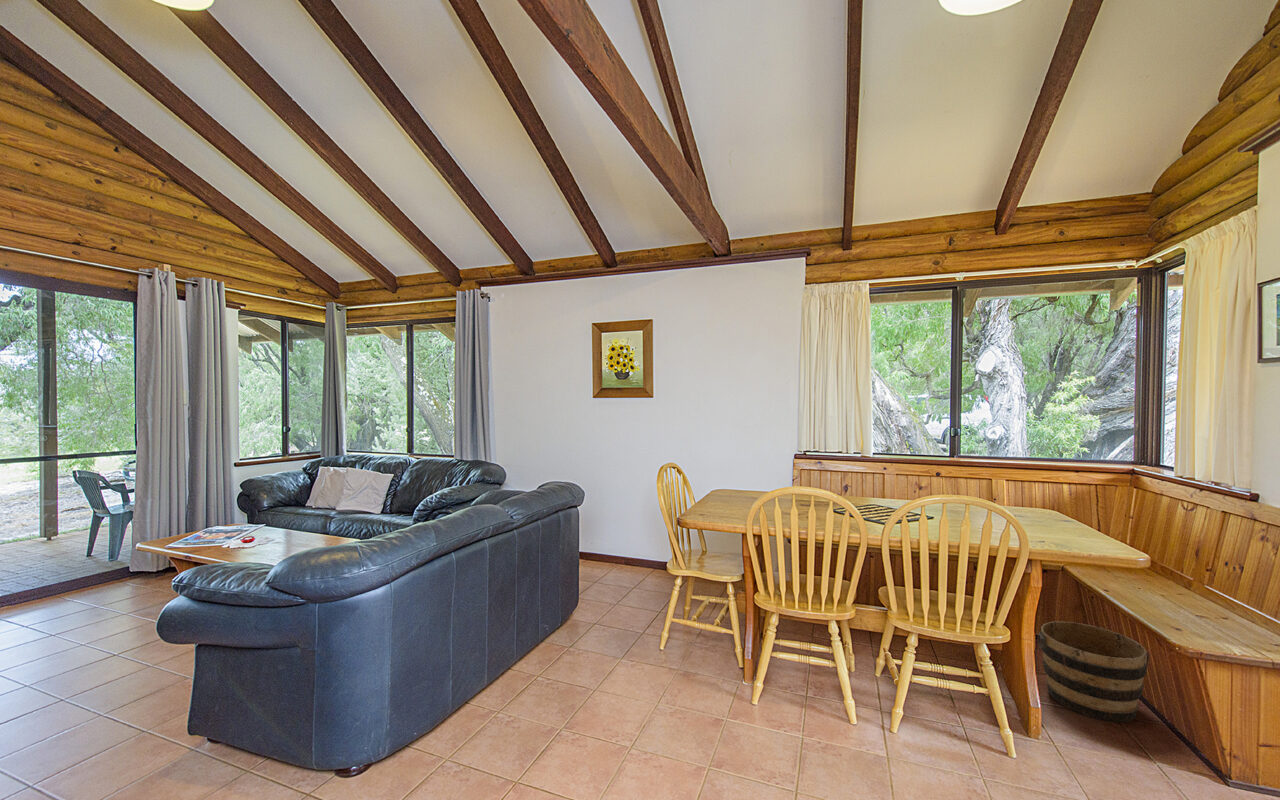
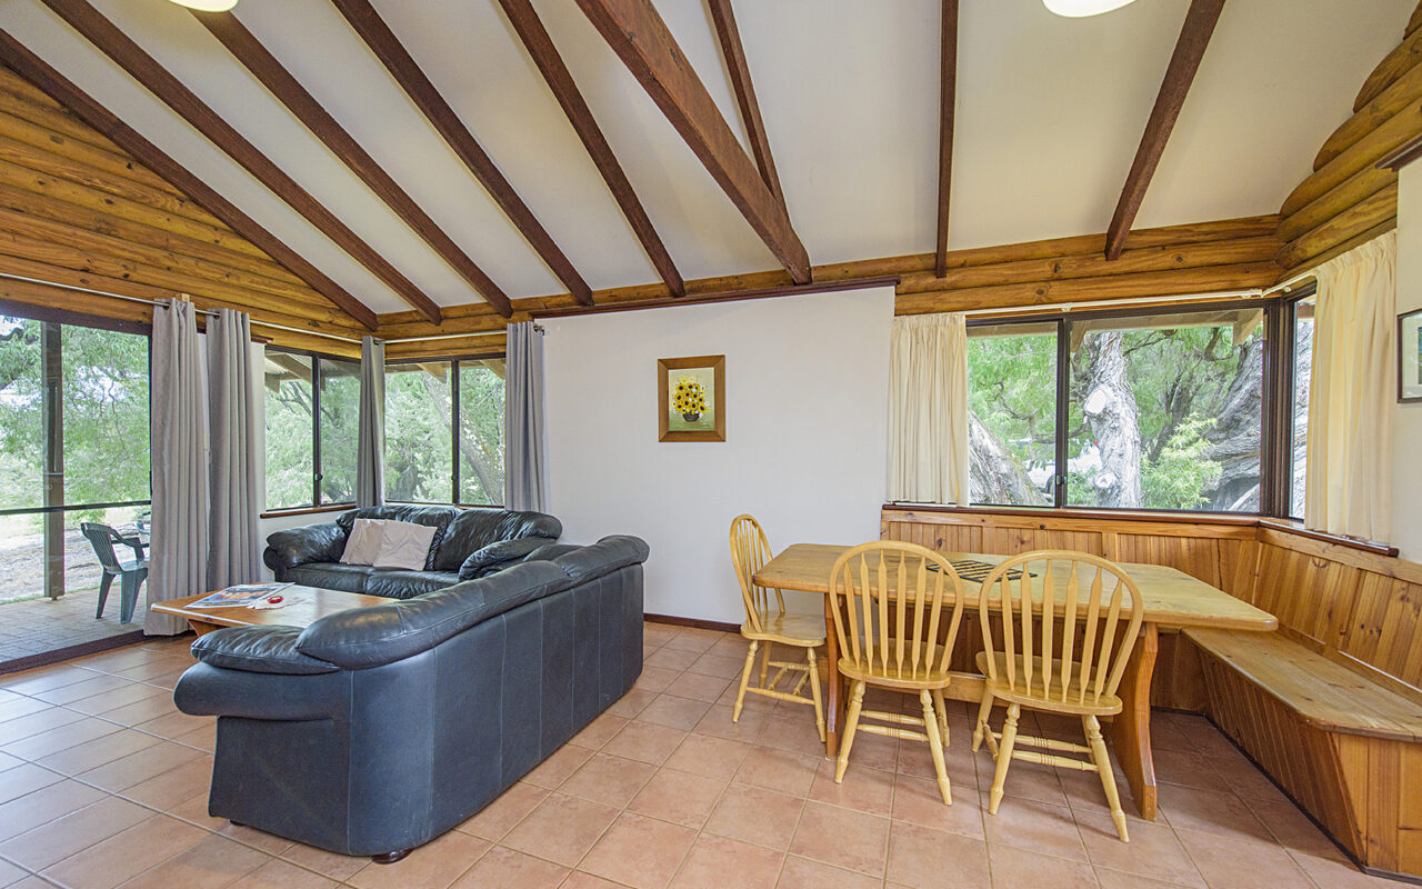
- bucket (1090, 670)
